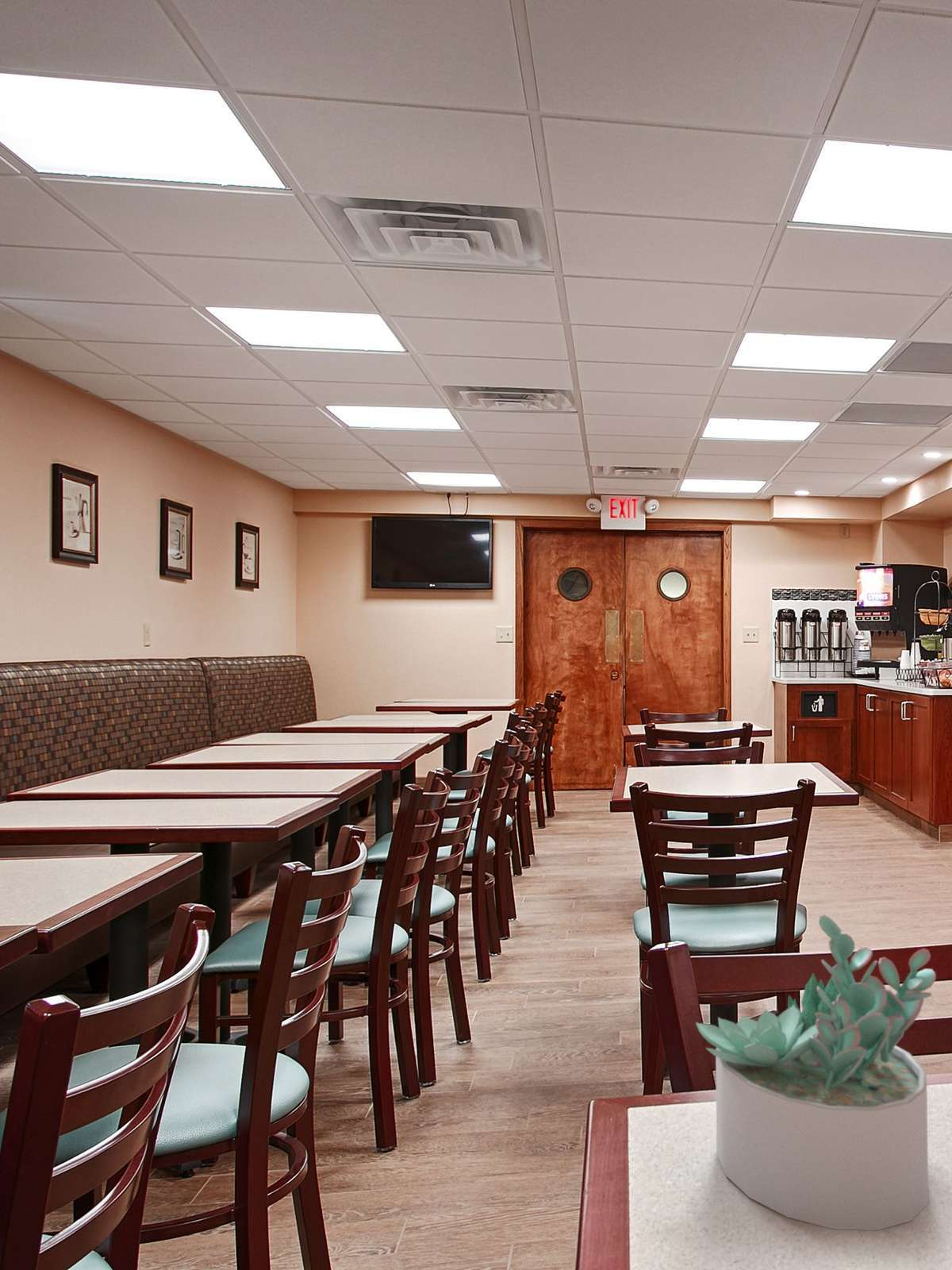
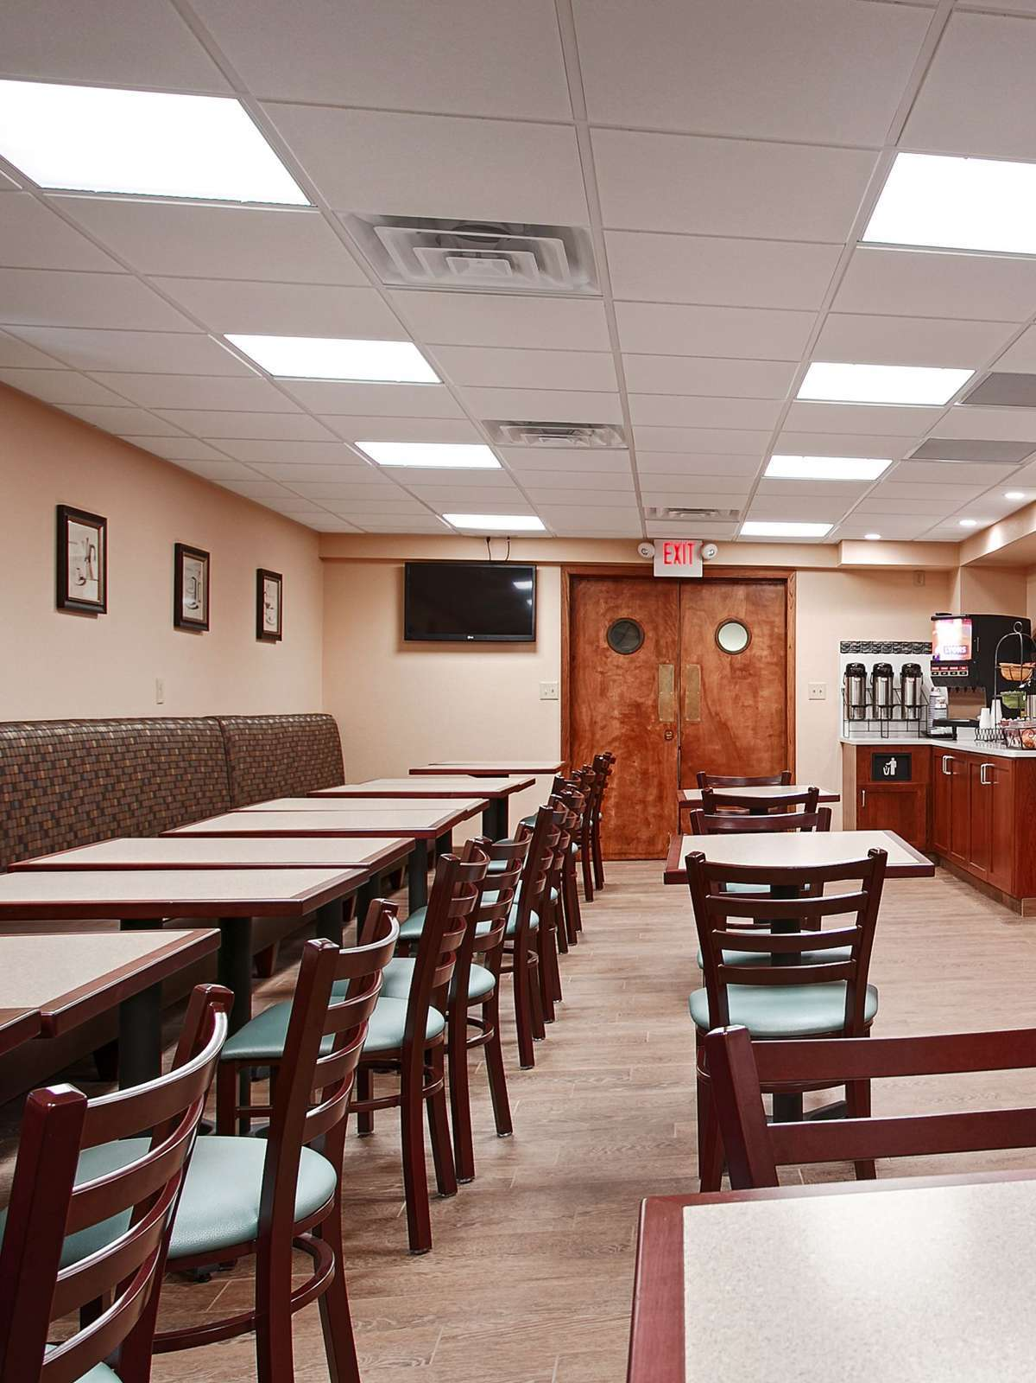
- succulent plant (811, 1039)
